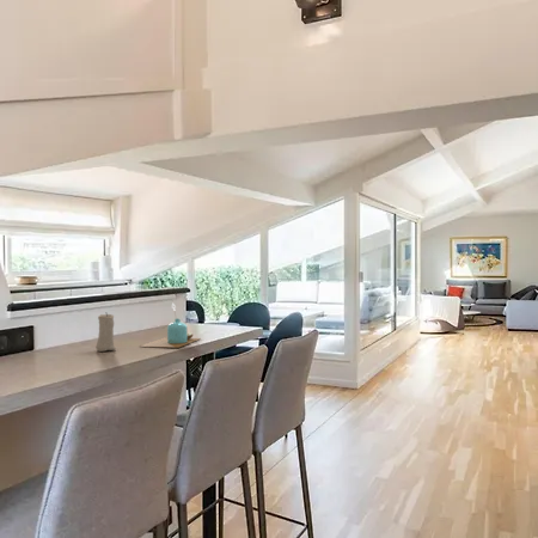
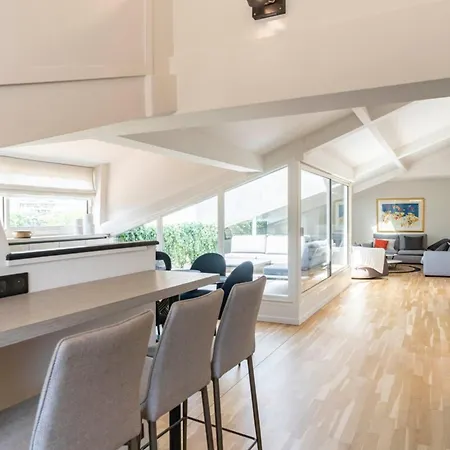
- candle (171, 323)
- candle (105, 330)
